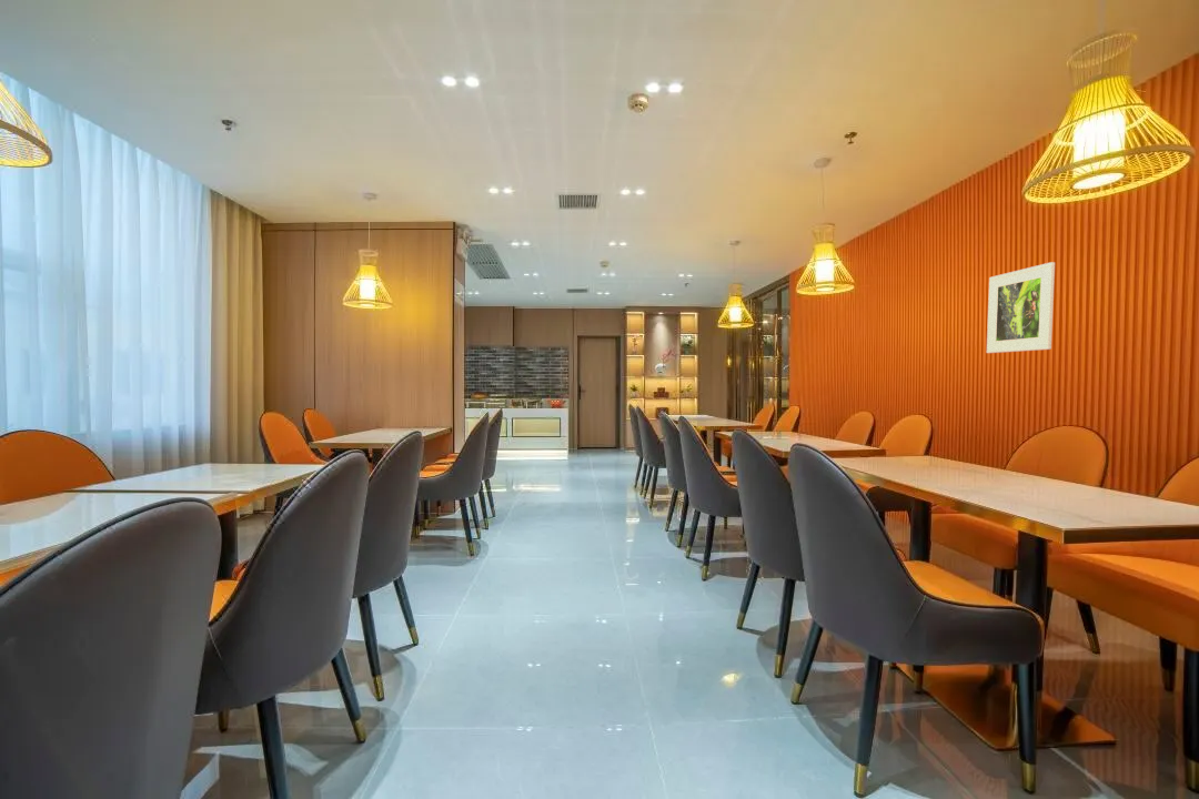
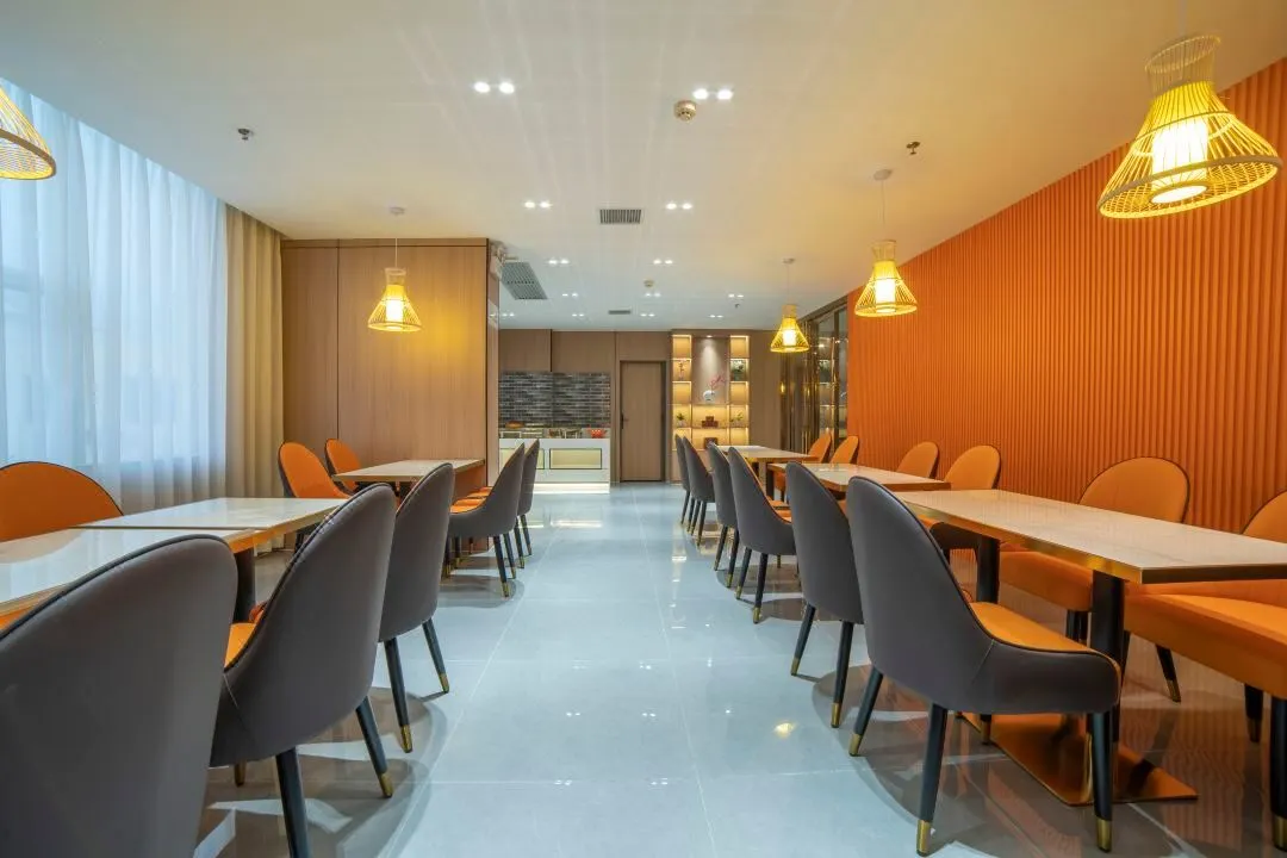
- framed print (1018, 311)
